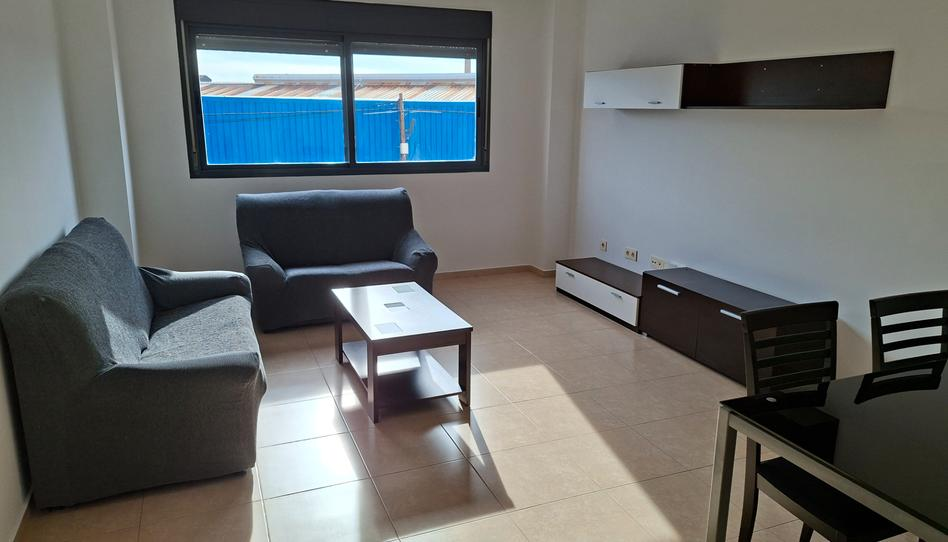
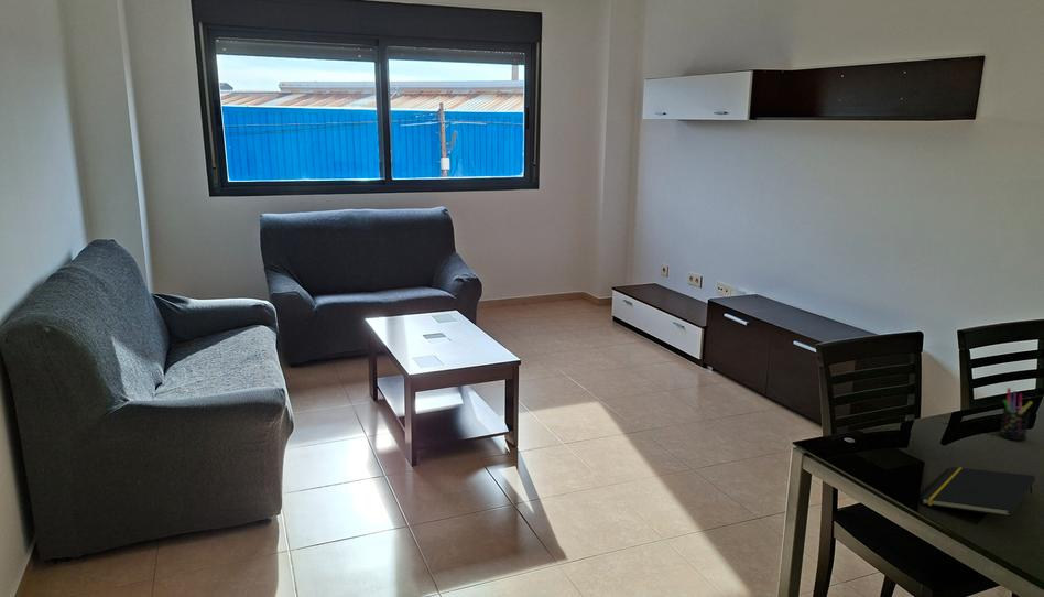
+ notepad (978, 489)
+ pen holder (1012, 413)
